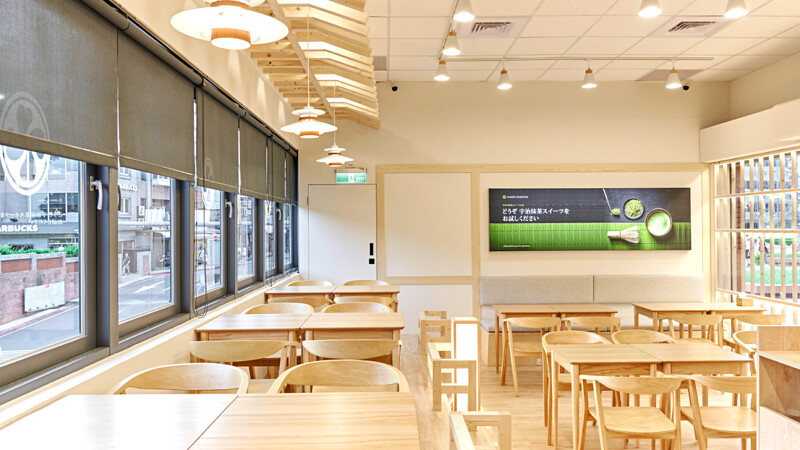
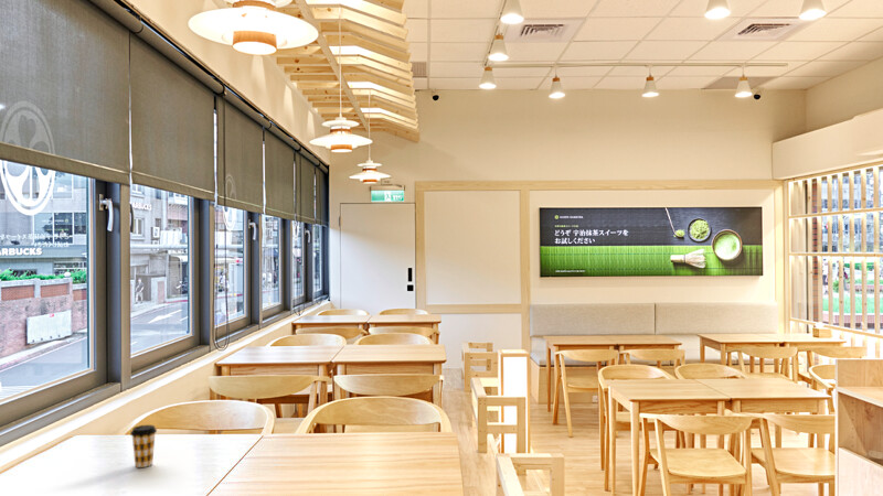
+ coffee cup (143, 445)
